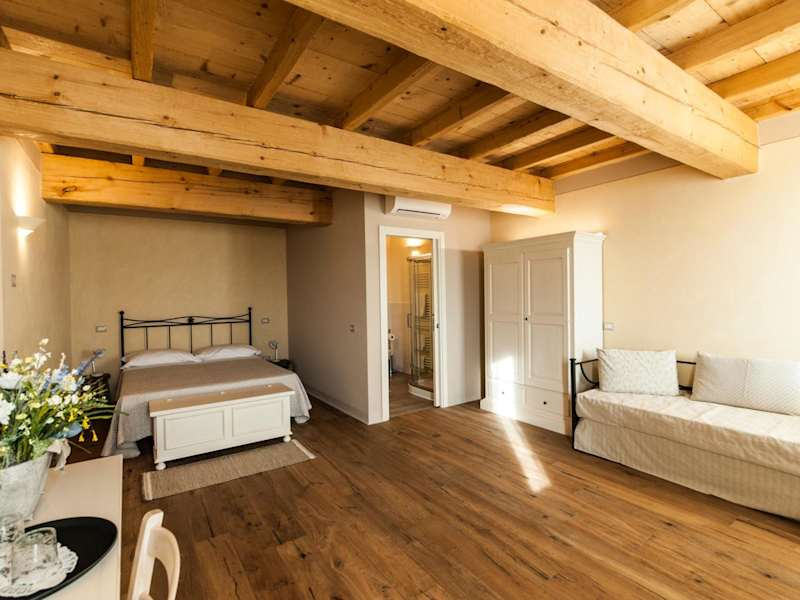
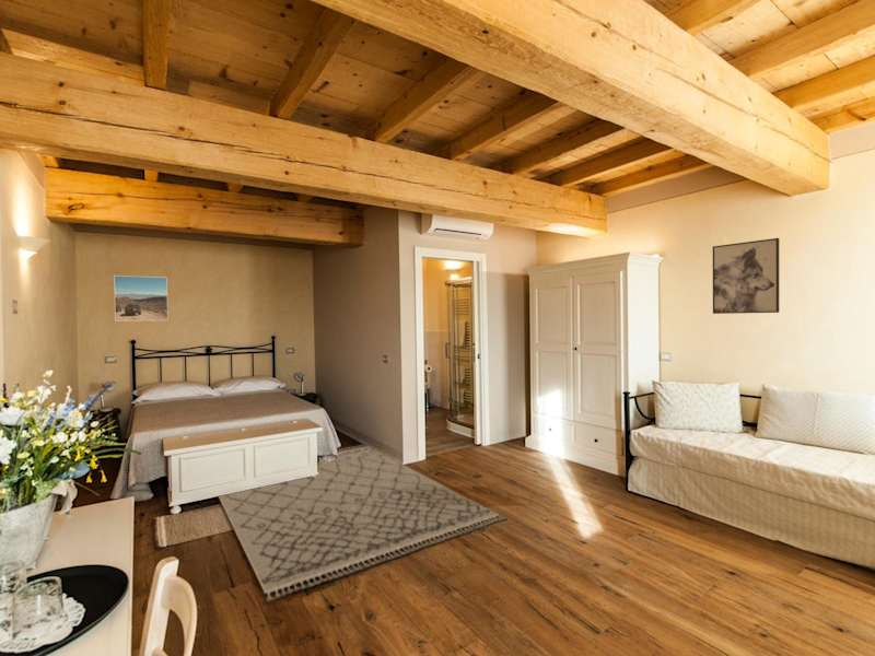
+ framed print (141, 298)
+ rug (336, 492)
+ wall art (744, 278)
